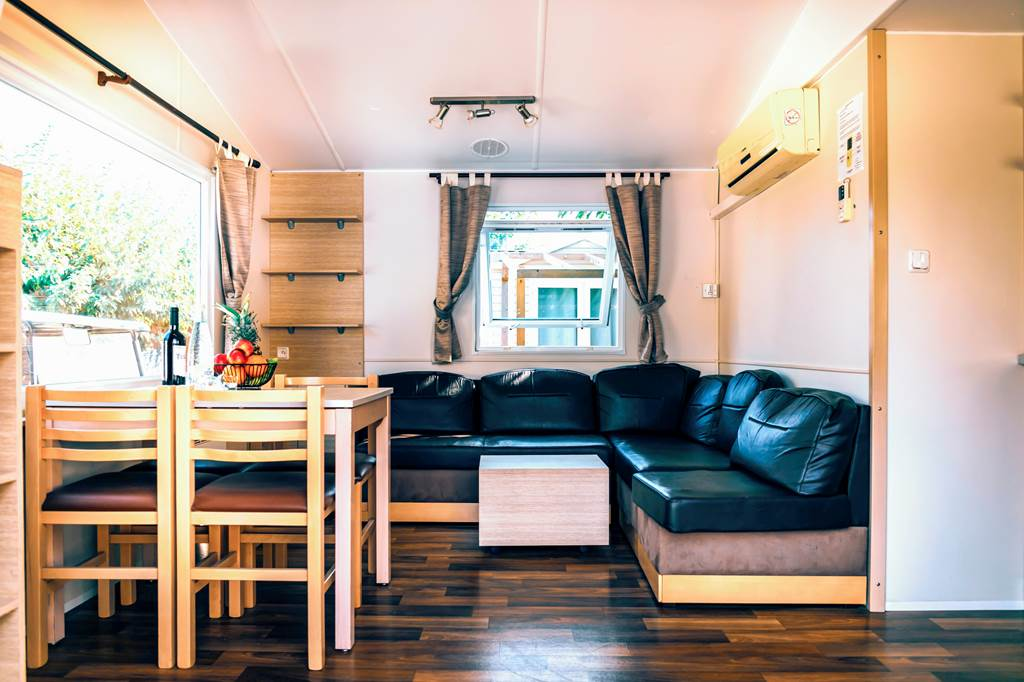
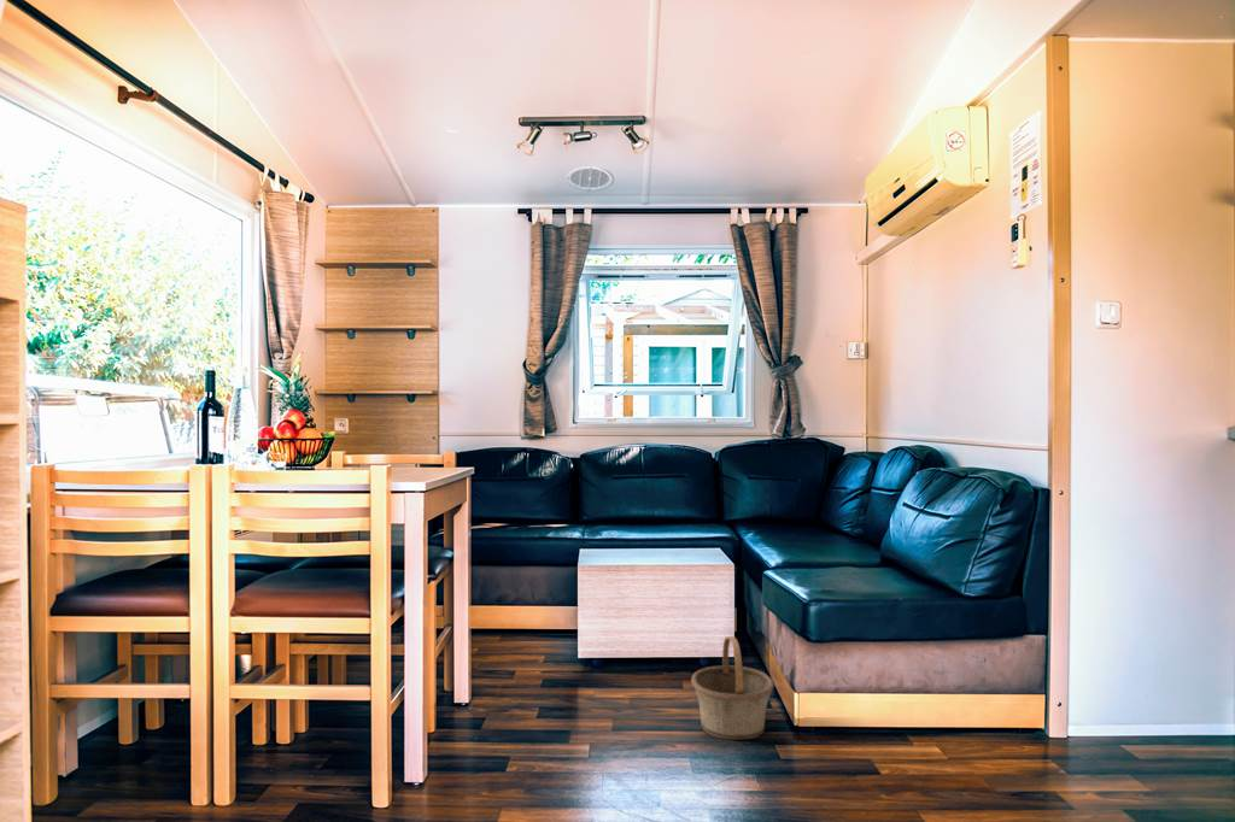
+ basket (732, 682)
